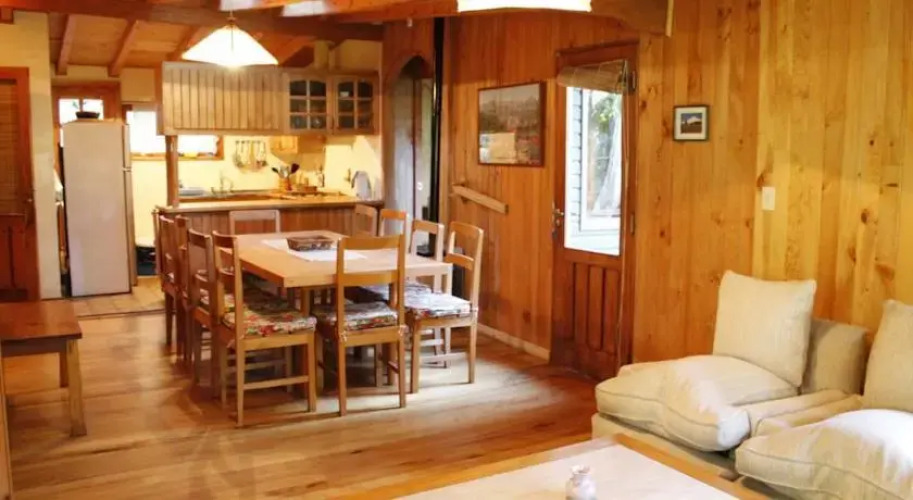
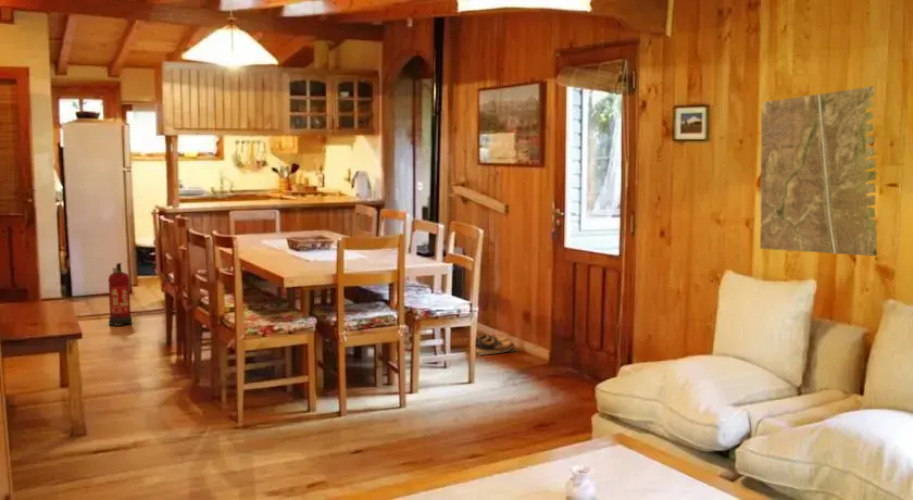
+ fire extinguisher (119, 292)
+ shoes (491, 342)
+ road map (813, 174)
